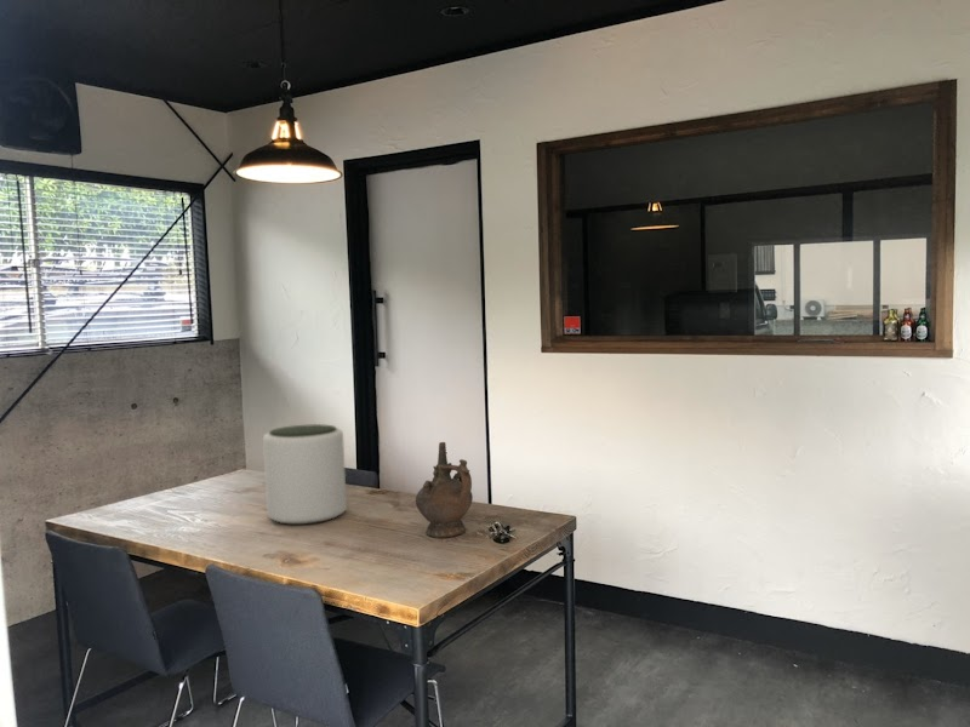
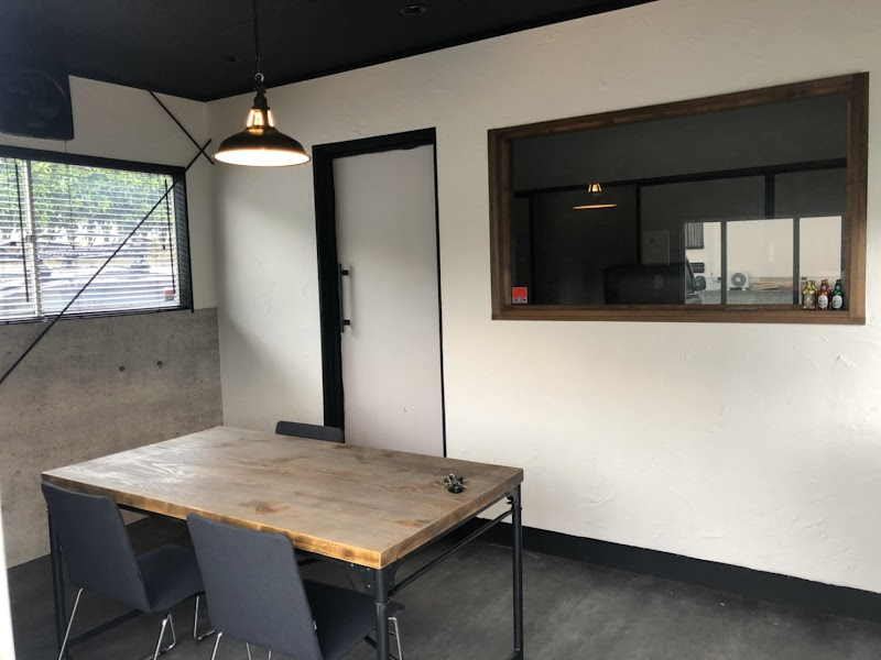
- plant pot (304, 473)
- ceremonial vessel (446, 487)
